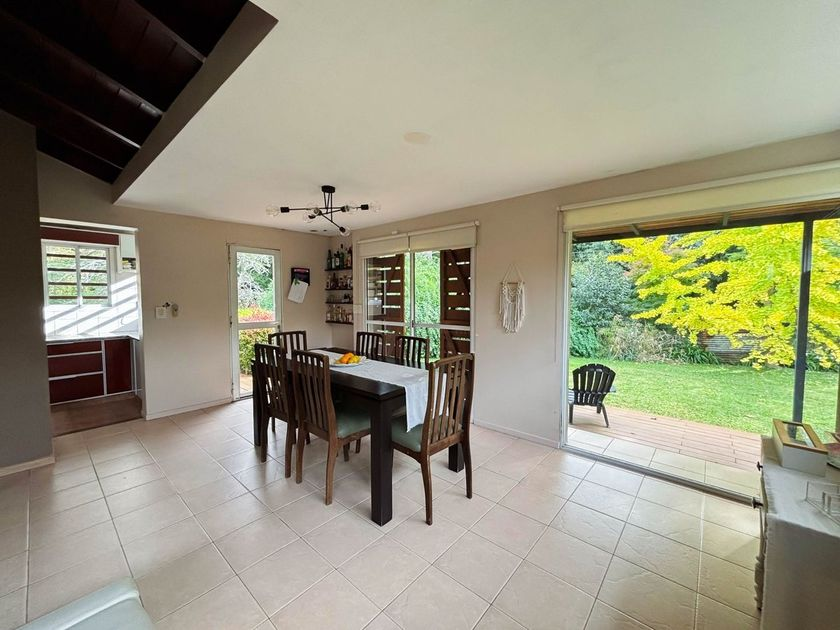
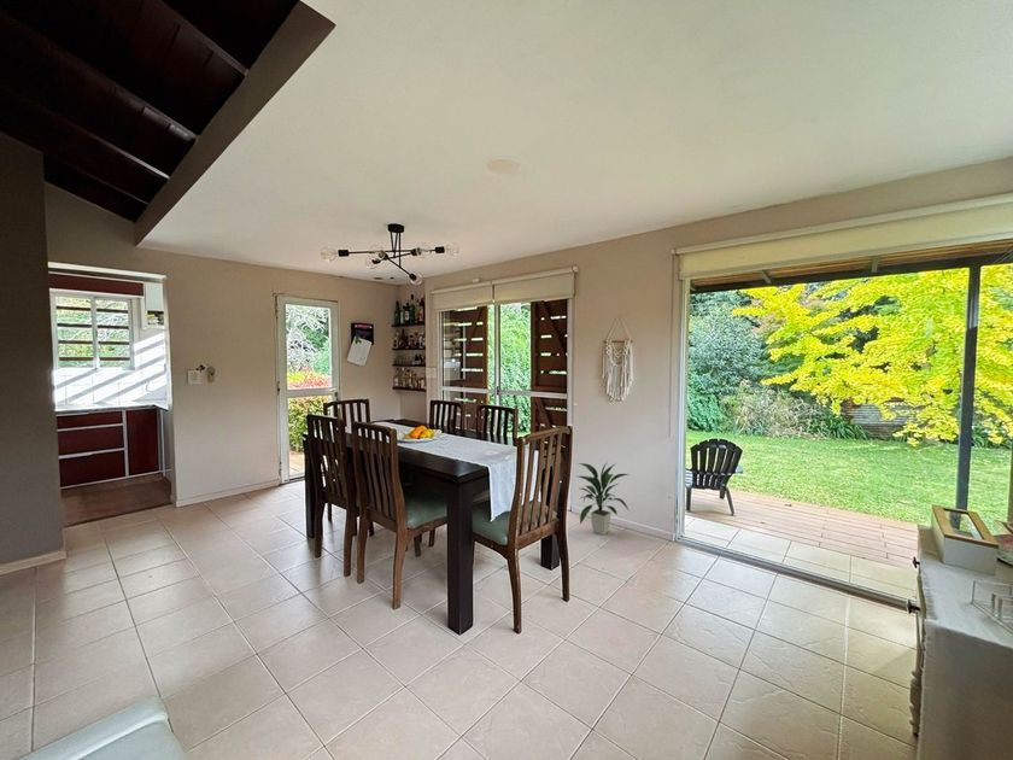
+ indoor plant (598, 495)
